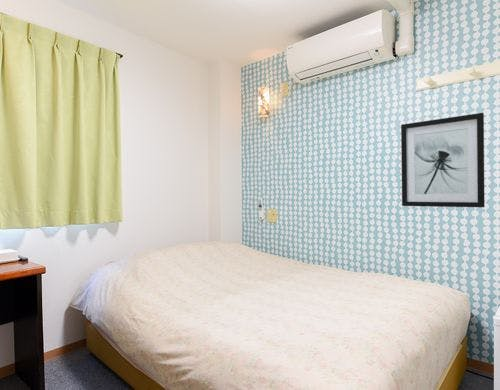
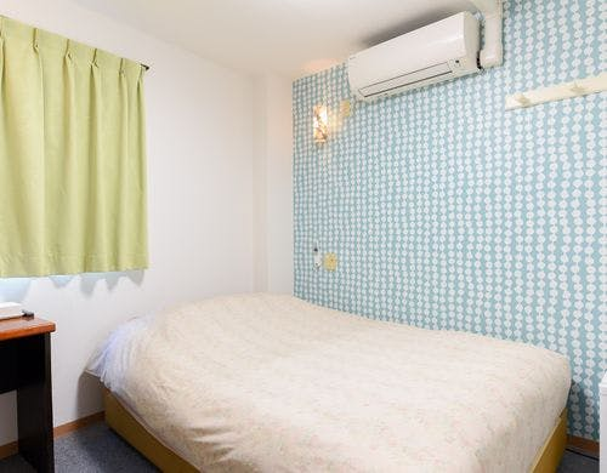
- wall art (439, 163)
